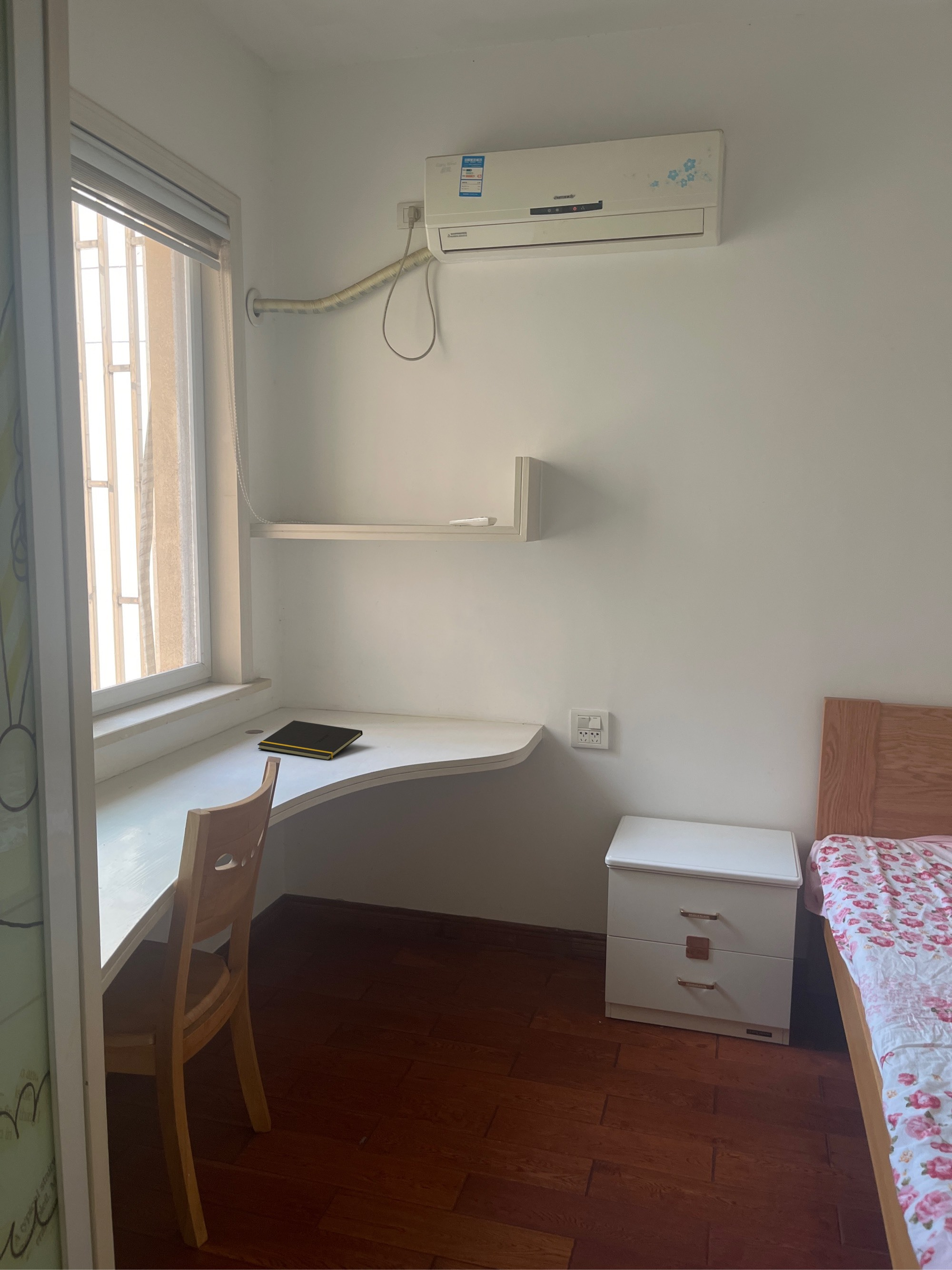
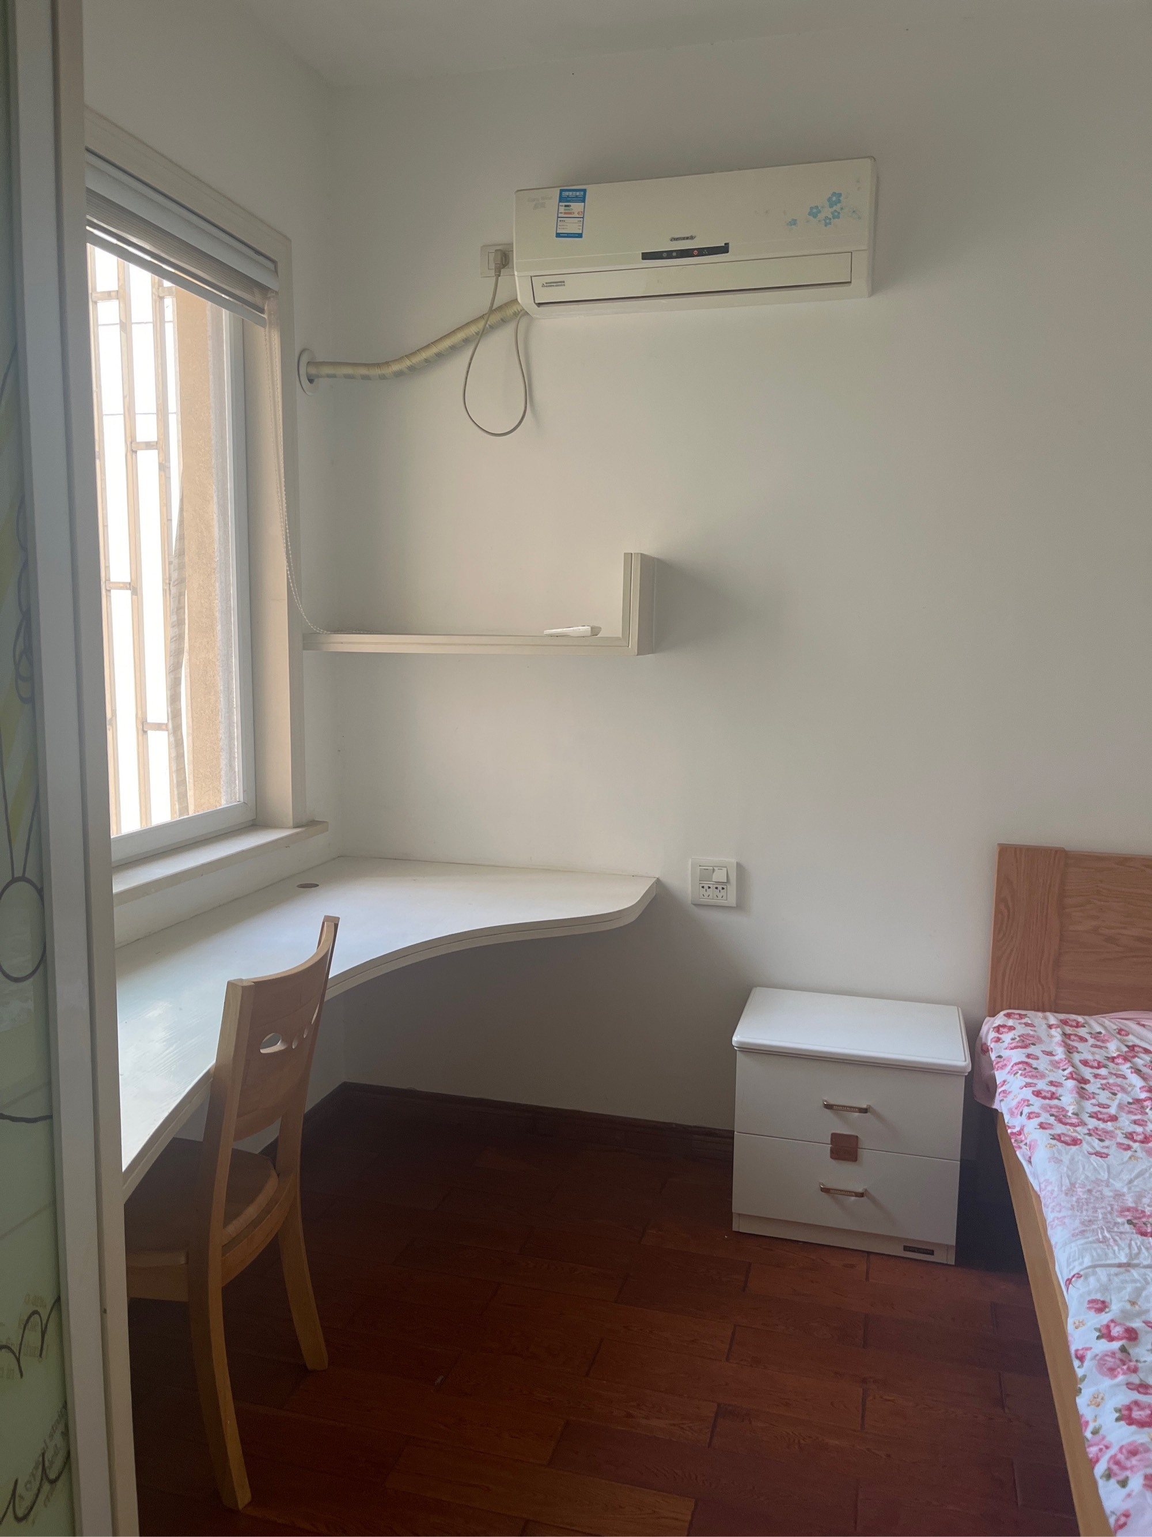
- notepad (310, 740)
